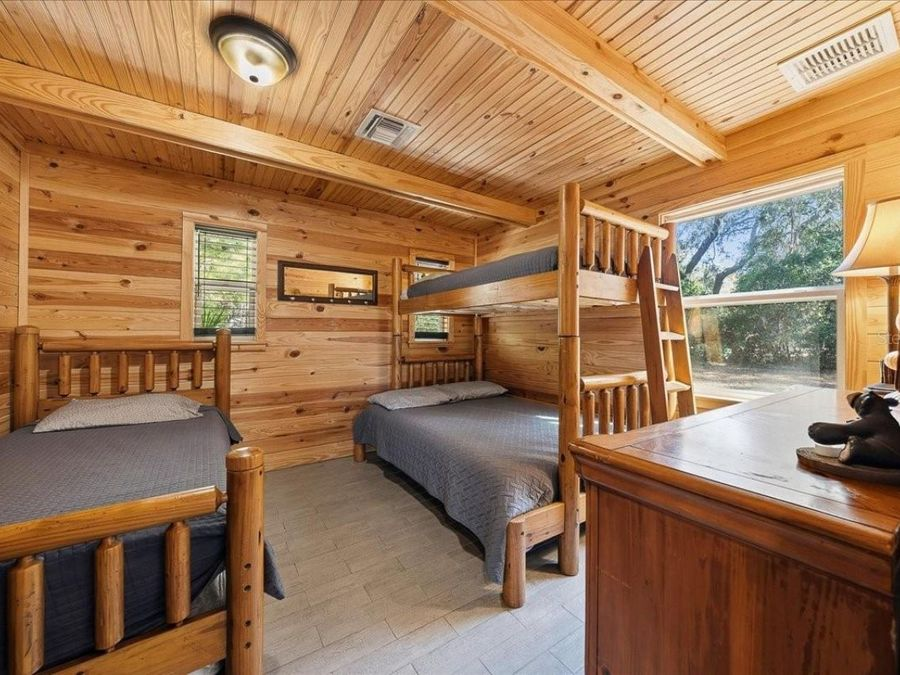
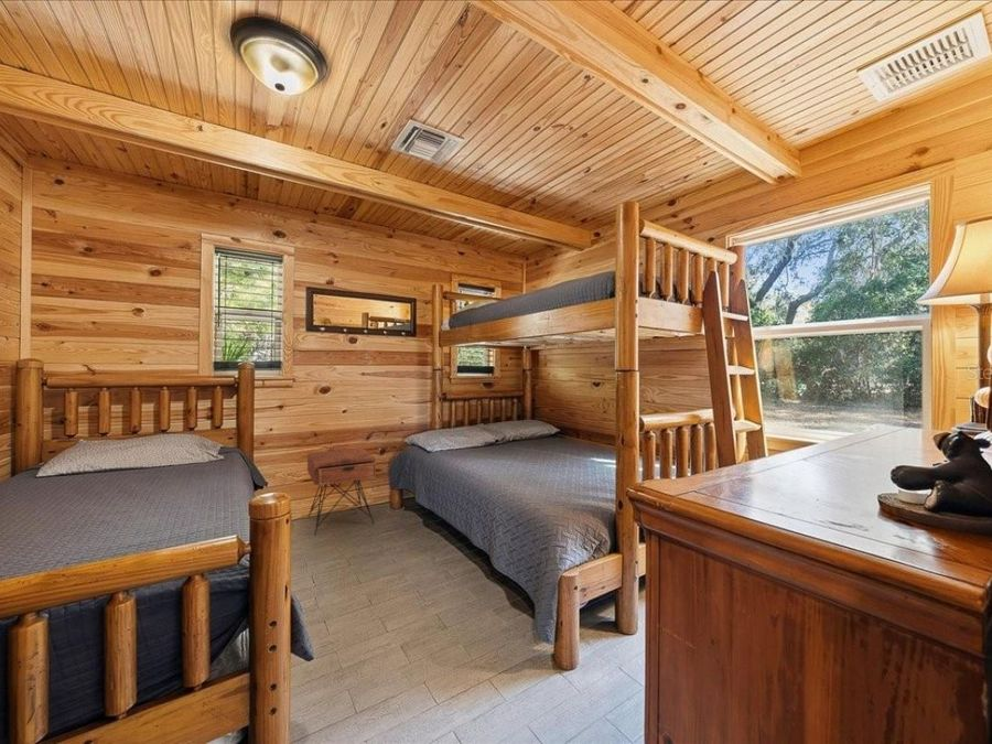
+ nightstand (341, 488)
